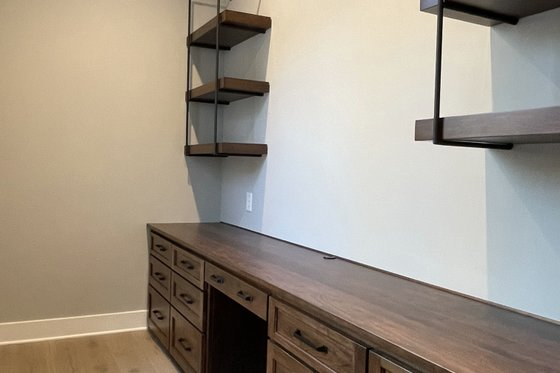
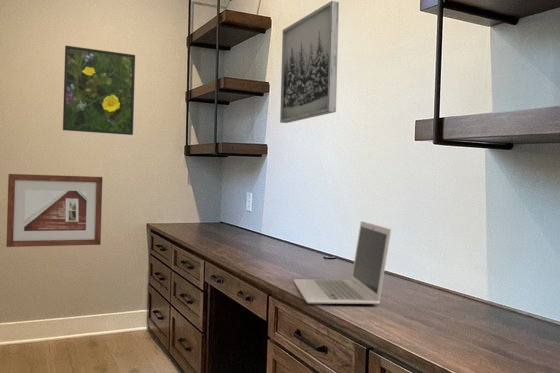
+ picture frame (56, 210)
+ laptop (354, 260)
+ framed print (99, 91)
+ wall art (307, 67)
